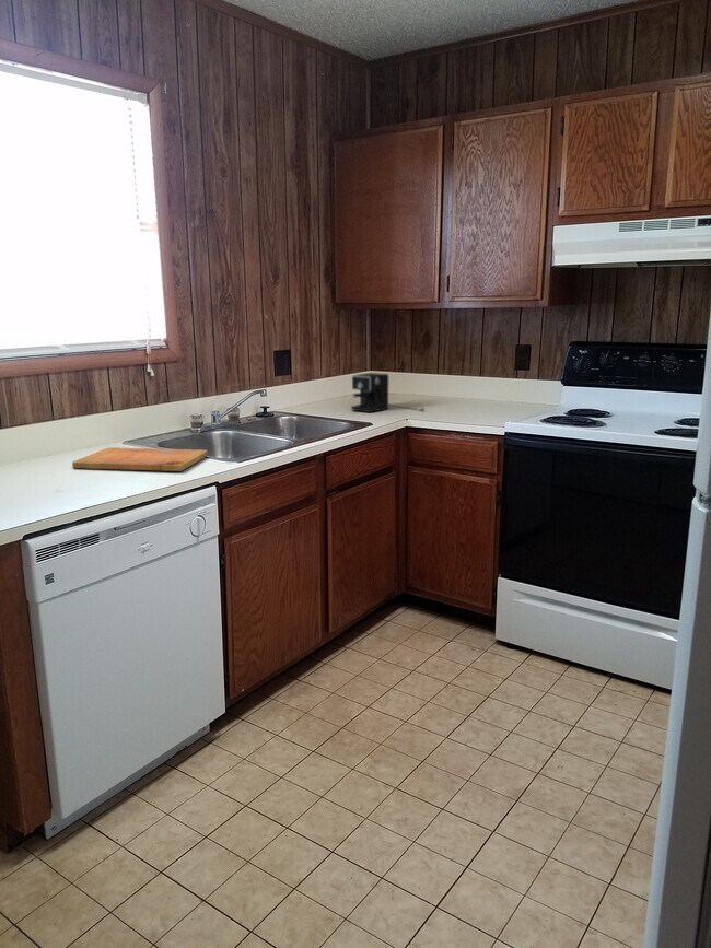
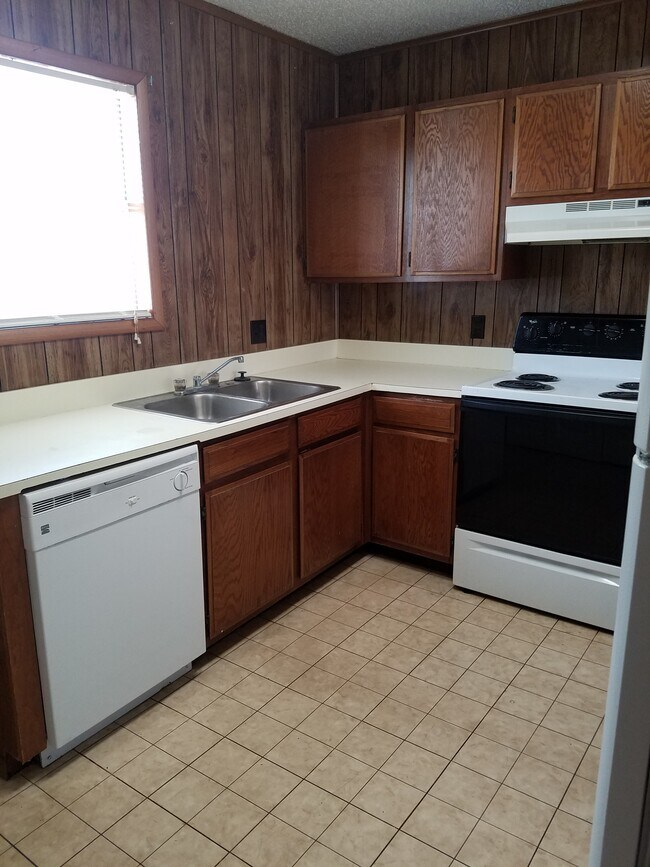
- cutting board (142, 458)
- coffee maker (386, 393)
